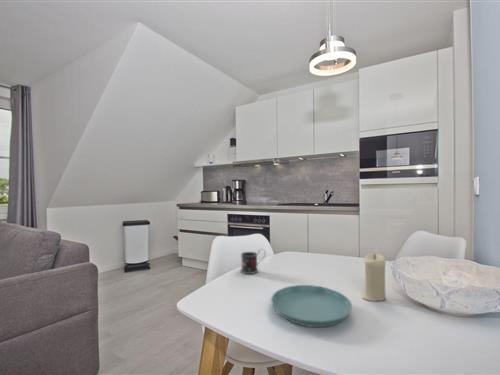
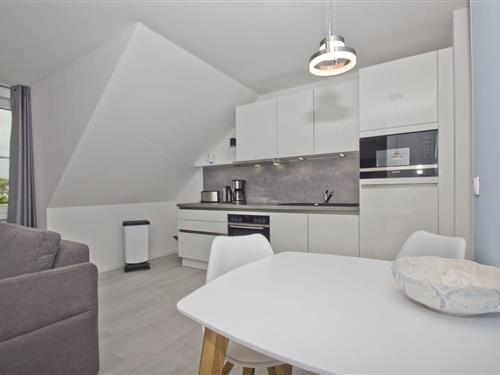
- saucer (310, 305)
- mug (253, 260)
- candle (374, 275)
